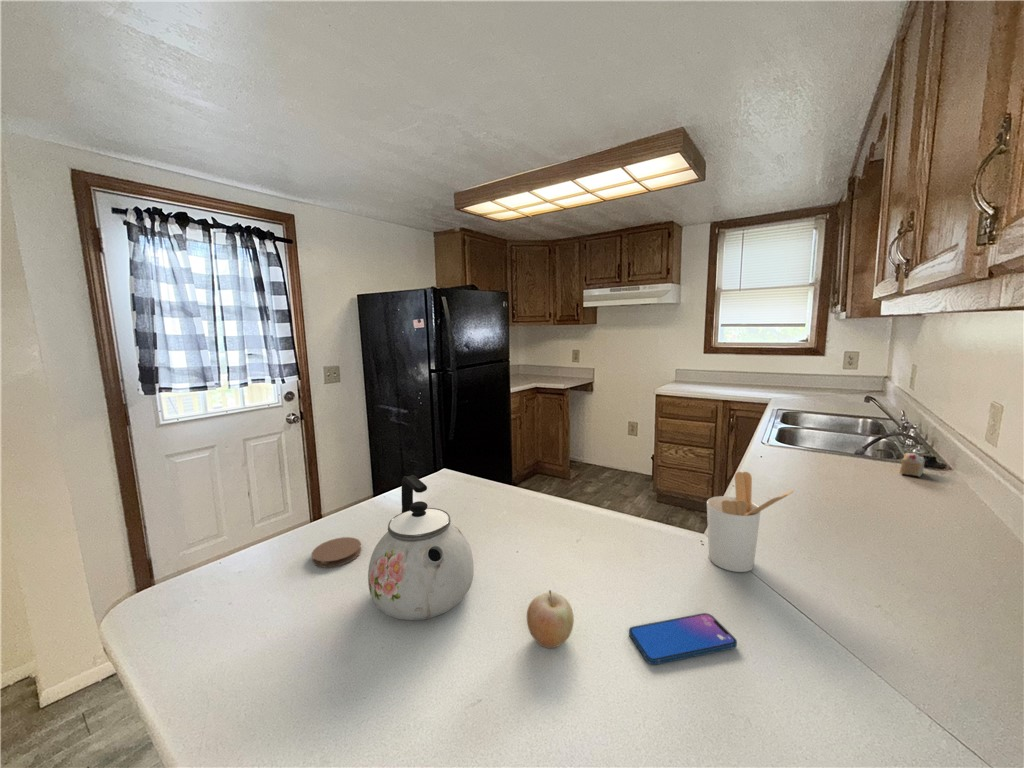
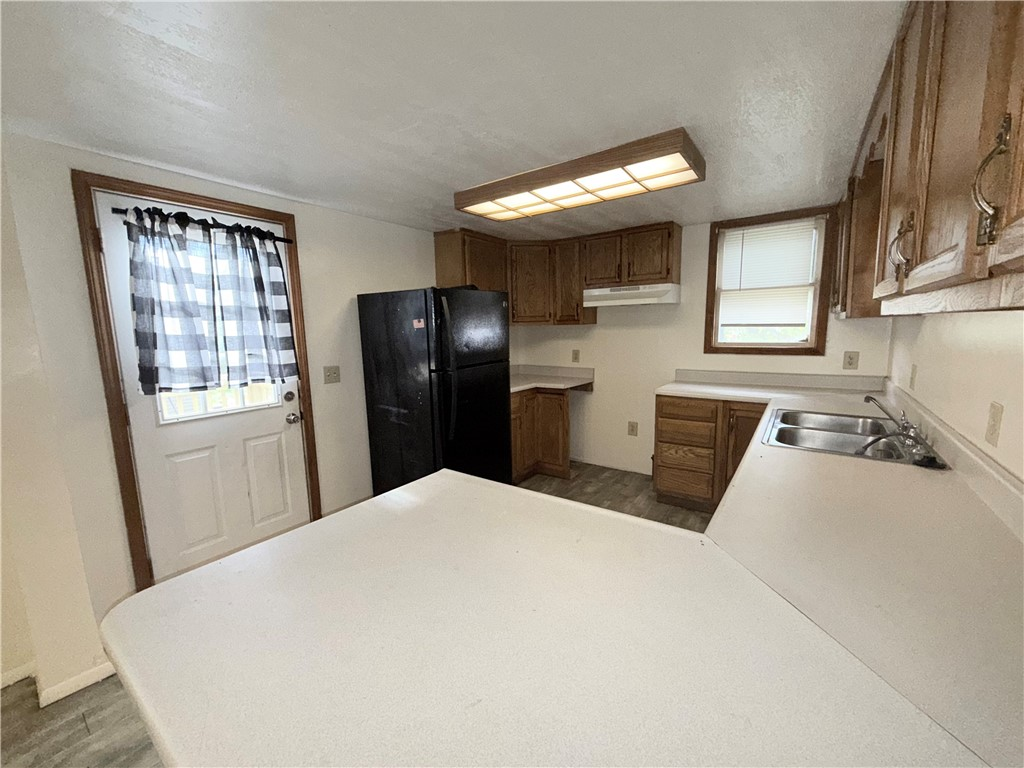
- utensil holder (746, 523)
- fruit (550, 616)
- kettle (421, 539)
- cake slice (912, 463)
- smartphone (681, 637)
- coaster (337, 551)
